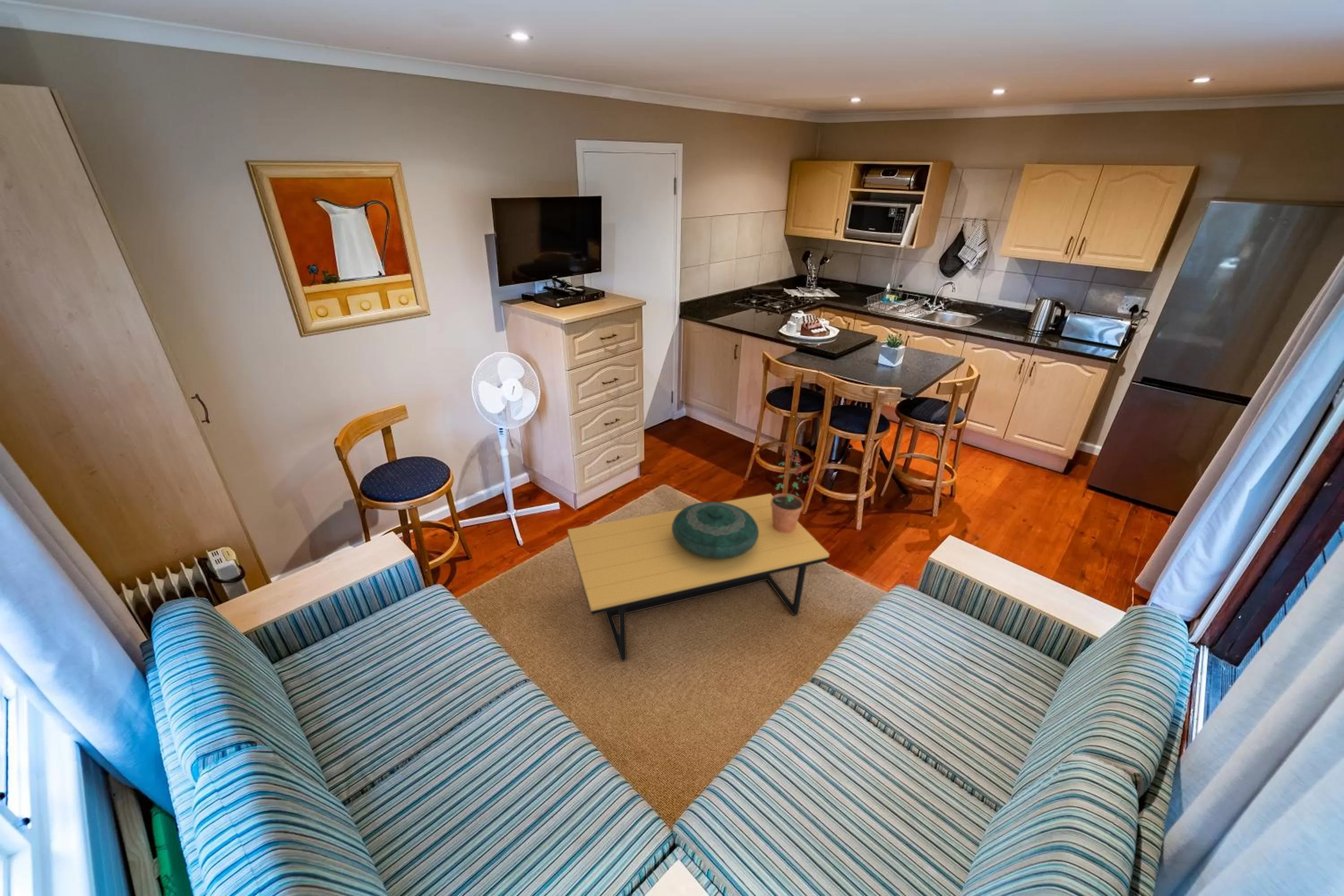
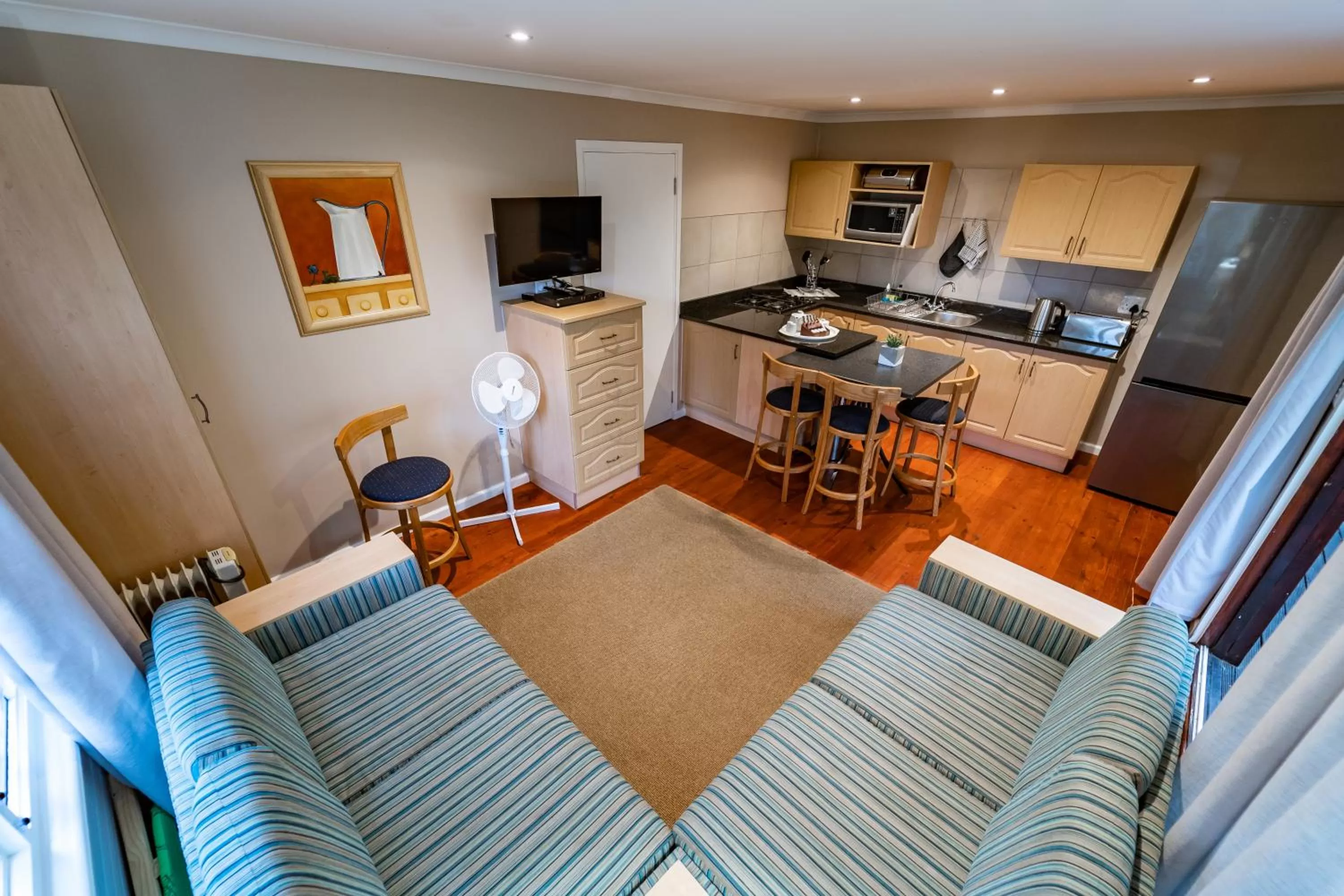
- decorative bowl (715, 526)
- coffee table (694, 569)
- potted plant (793, 487)
